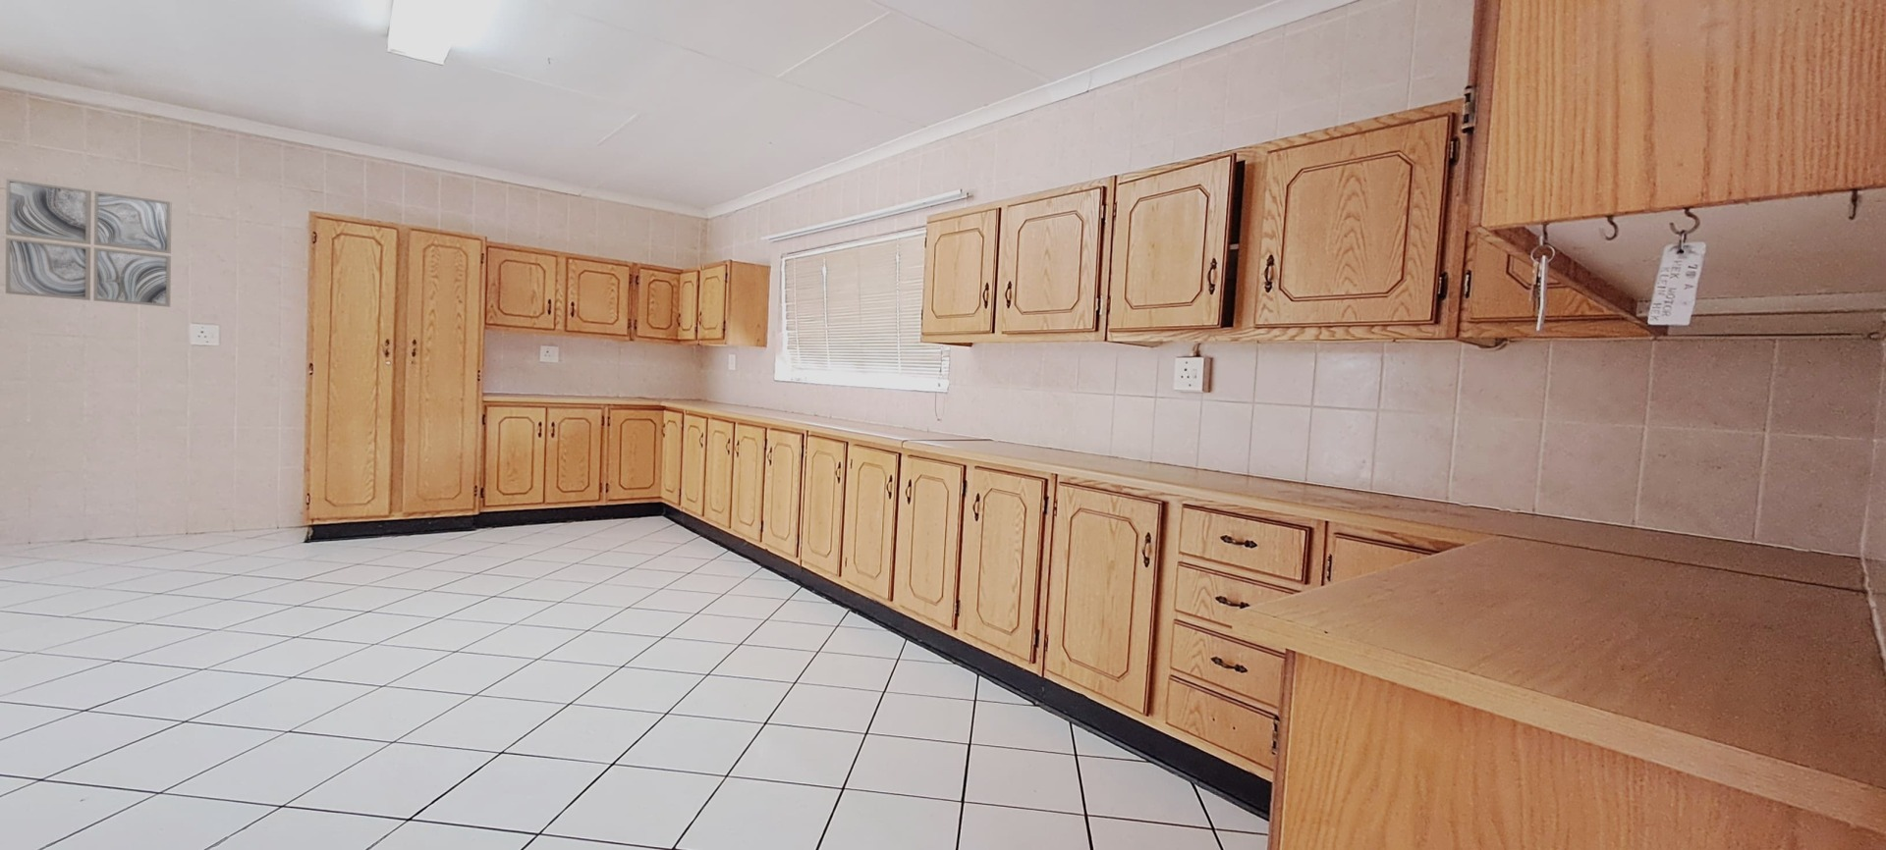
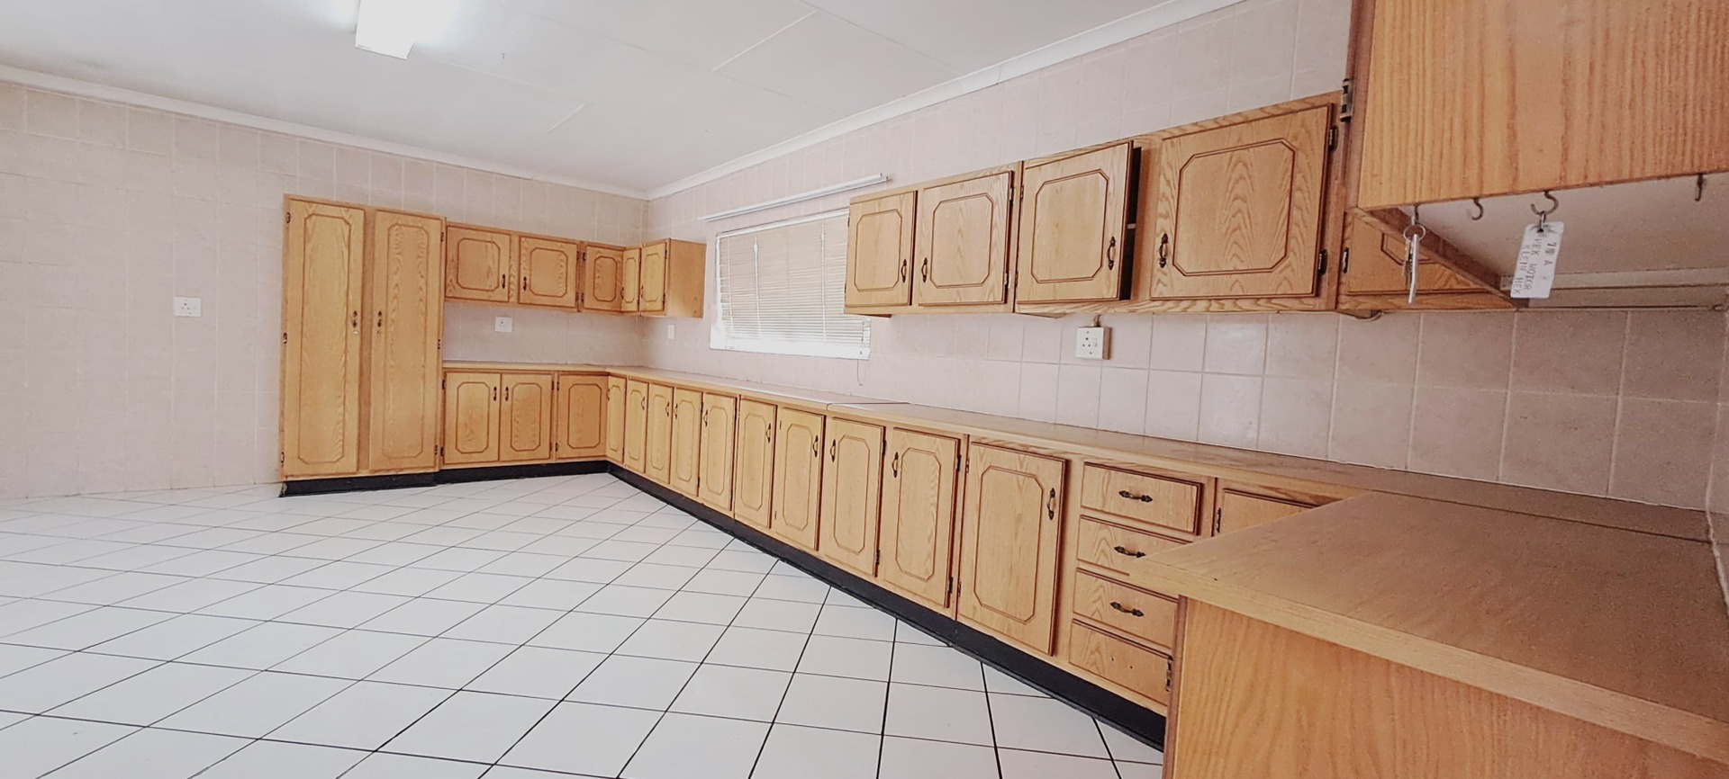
- wall art (94, 248)
